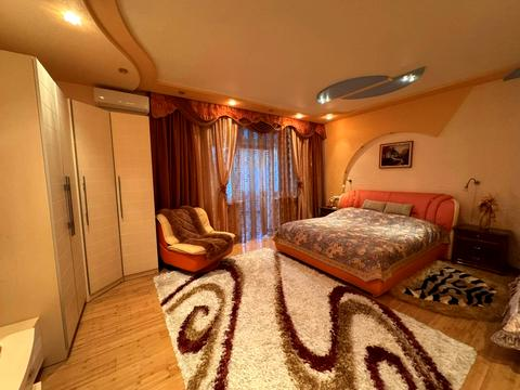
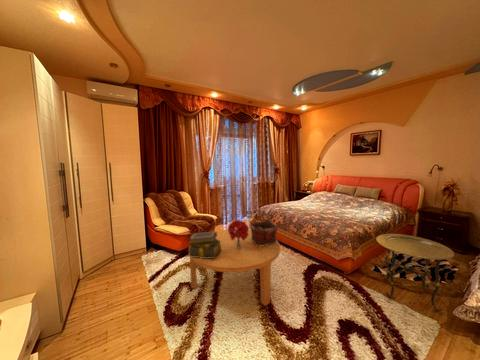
+ decorative container (263, 231)
+ bouquet (237, 233)
+ coffee table (235, 262)
+ side table (410, 269)
+ stack of books (204, 244)
